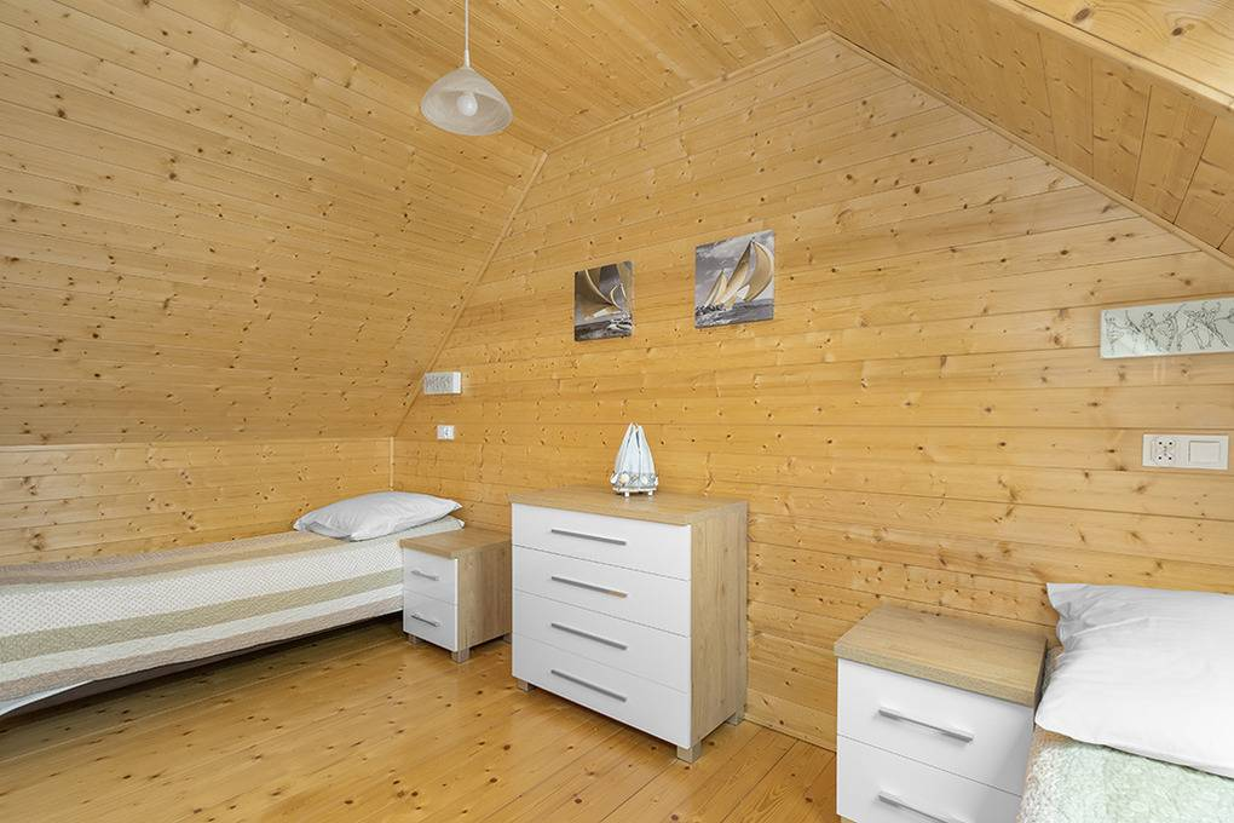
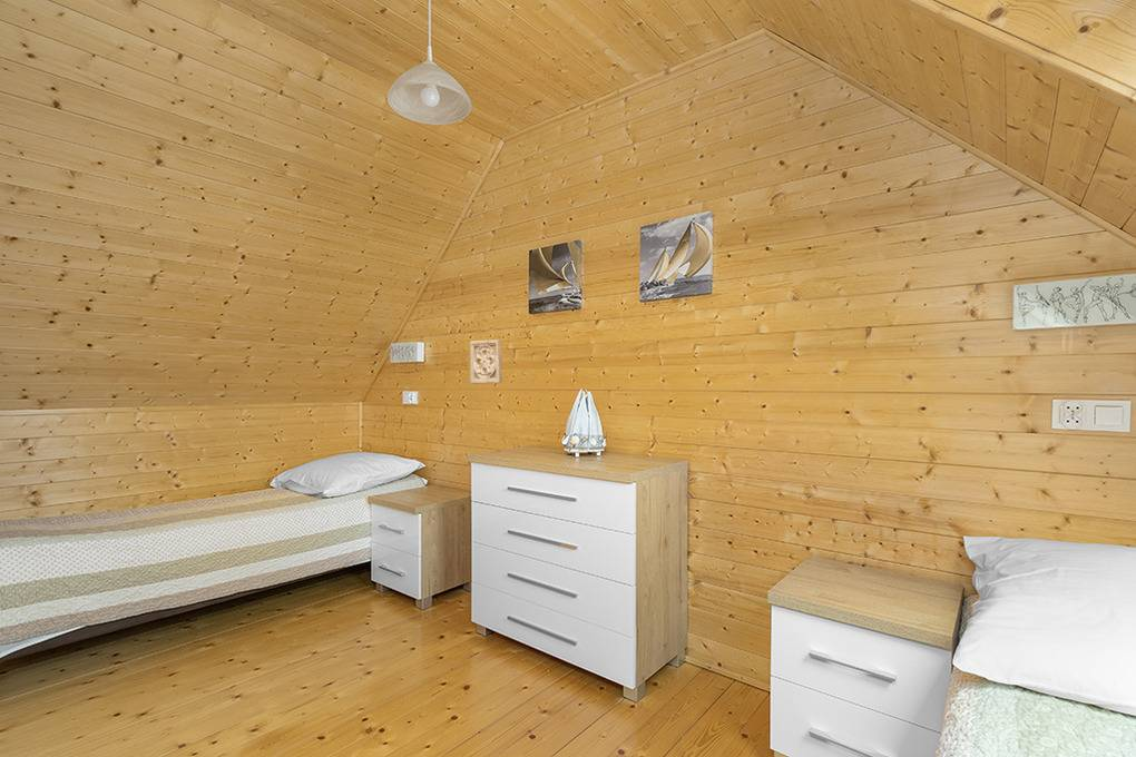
+ wall ornament (486, 362)
